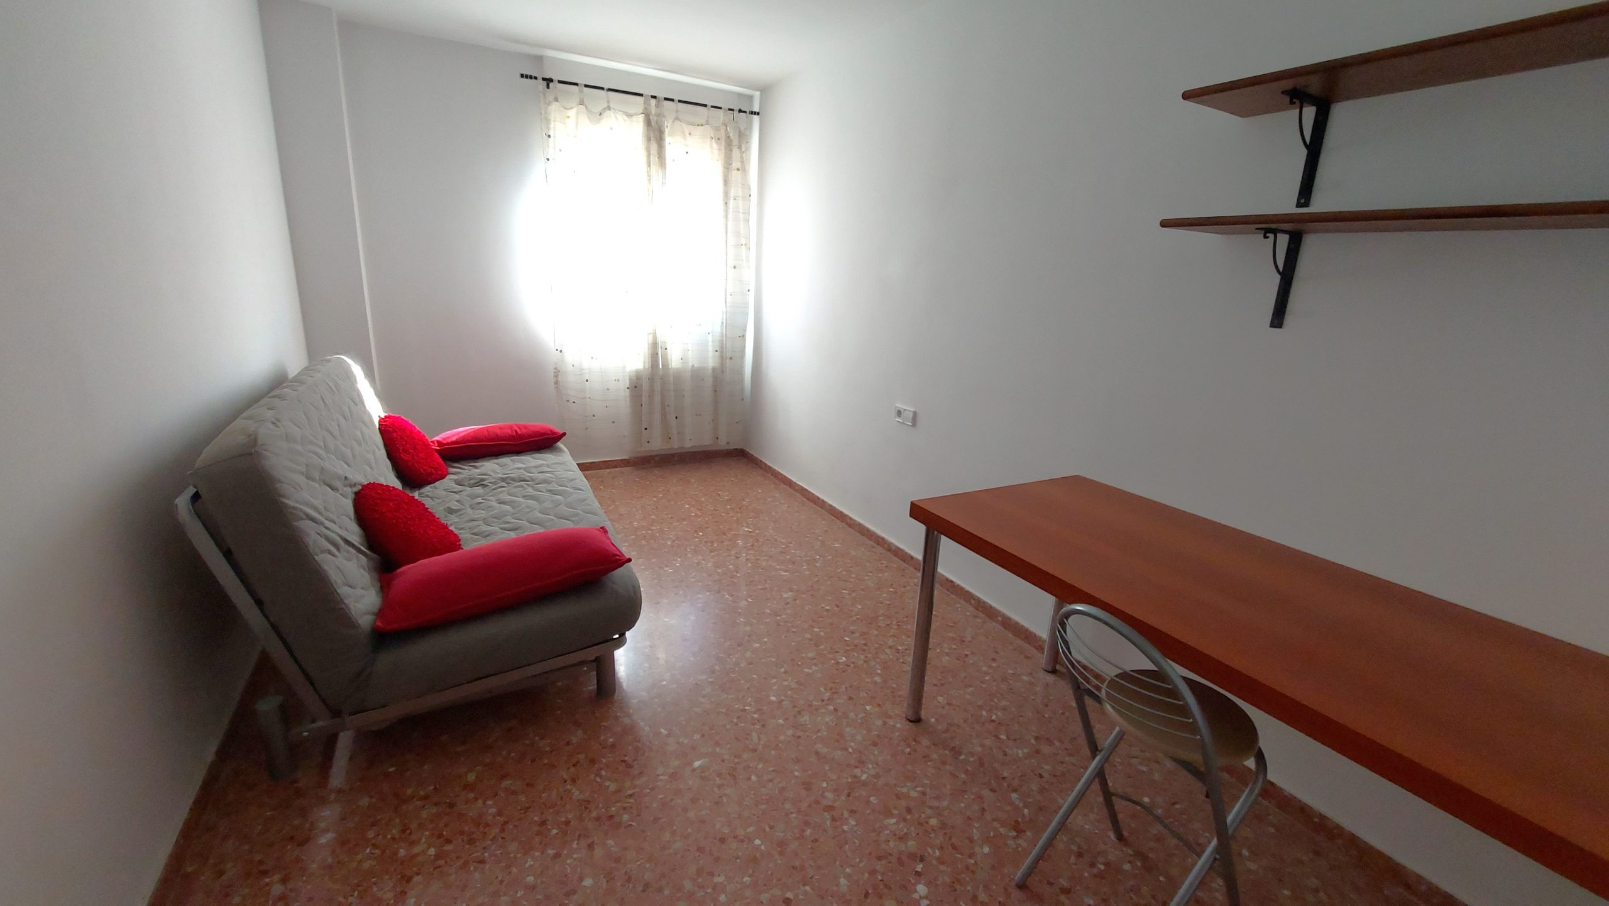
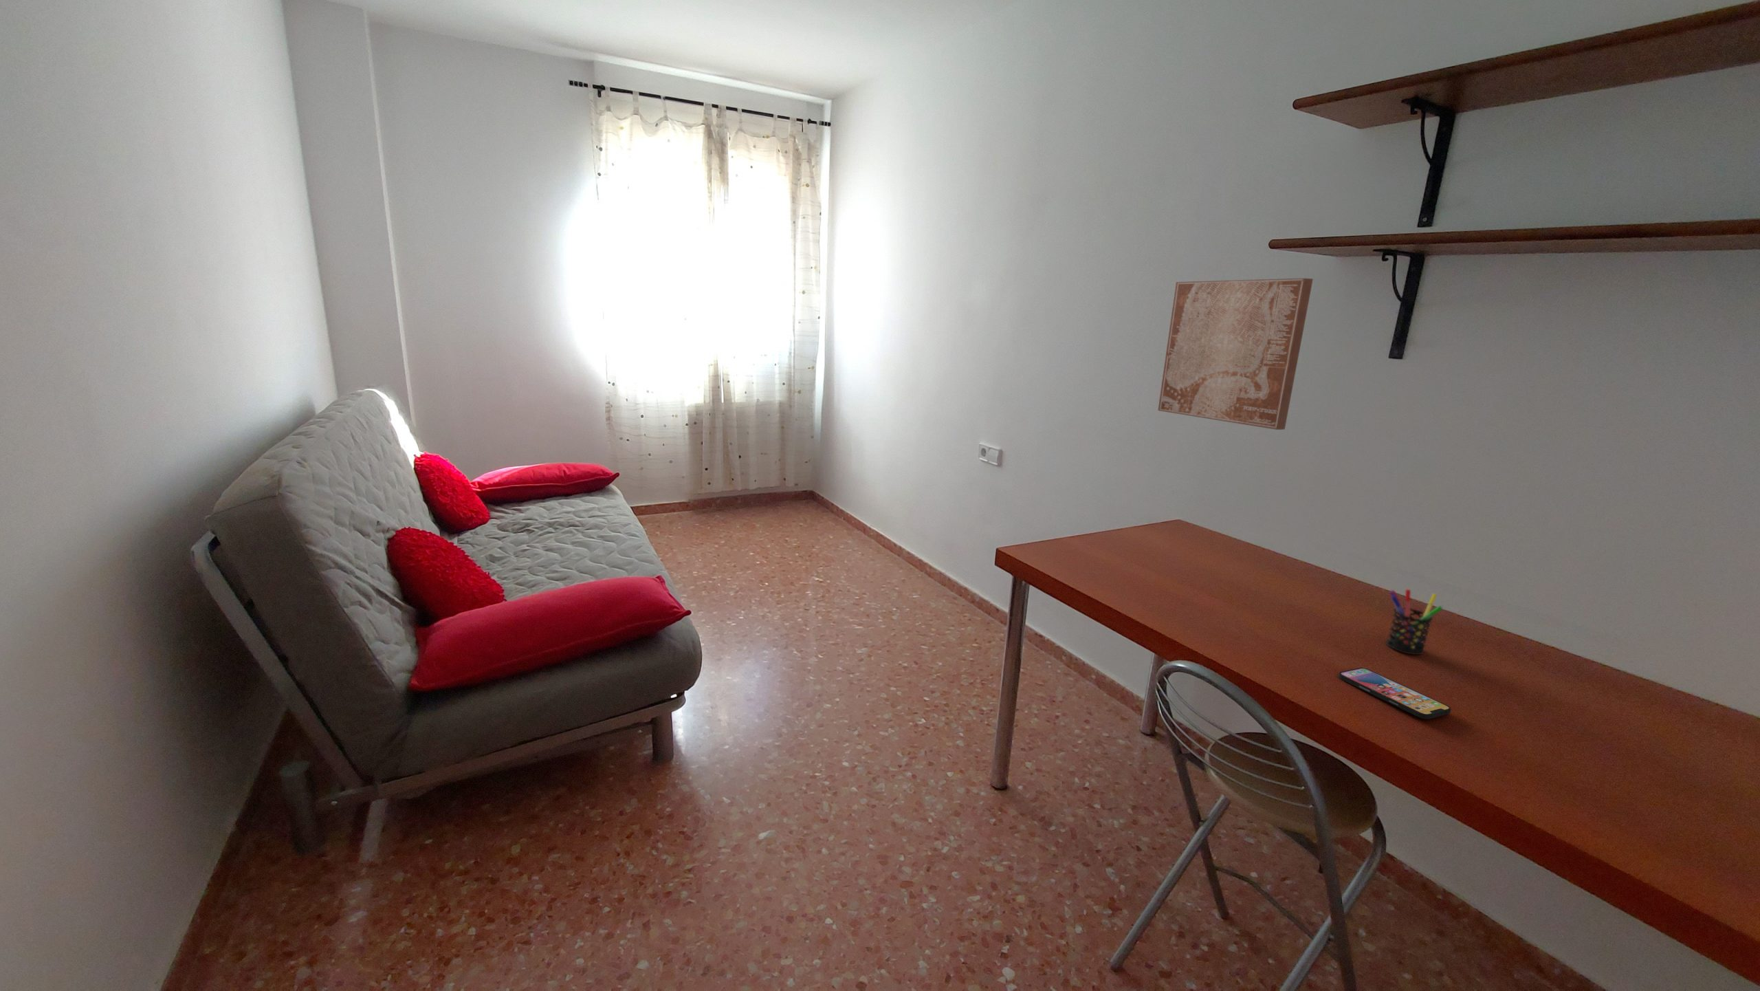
+ pen holder (1414, 620)
+ smartphone (1391, 691)
+ wall art (1227, 352)
